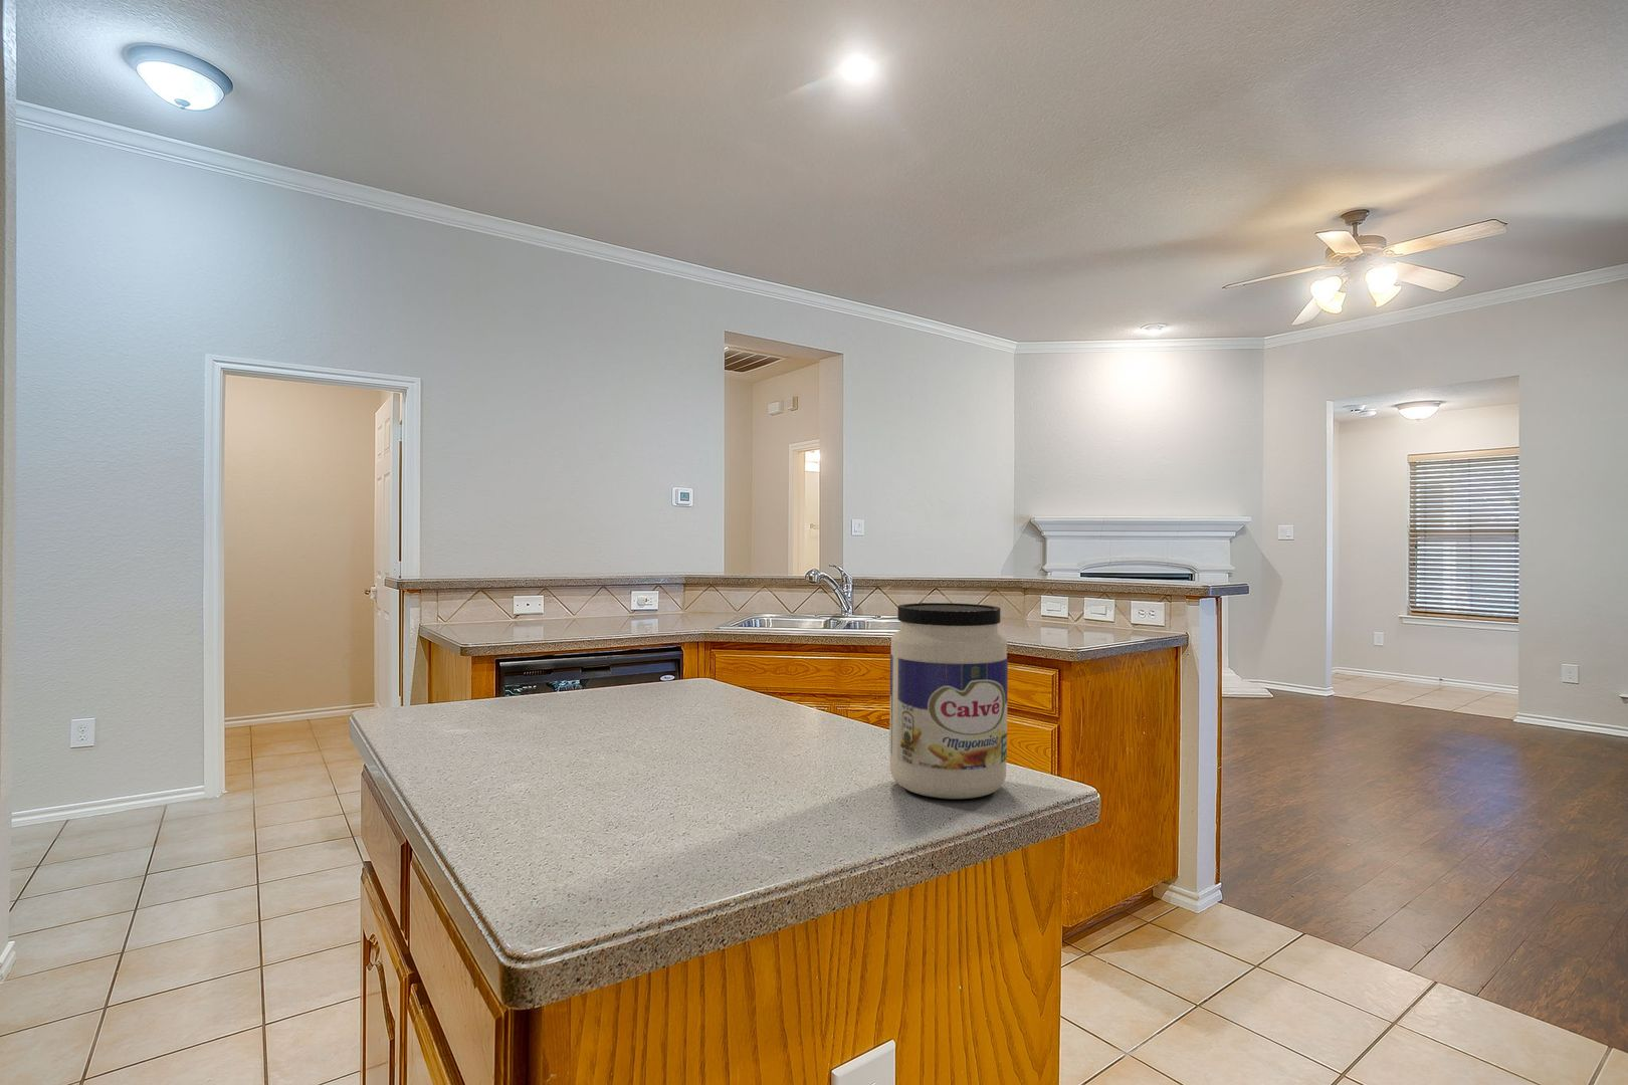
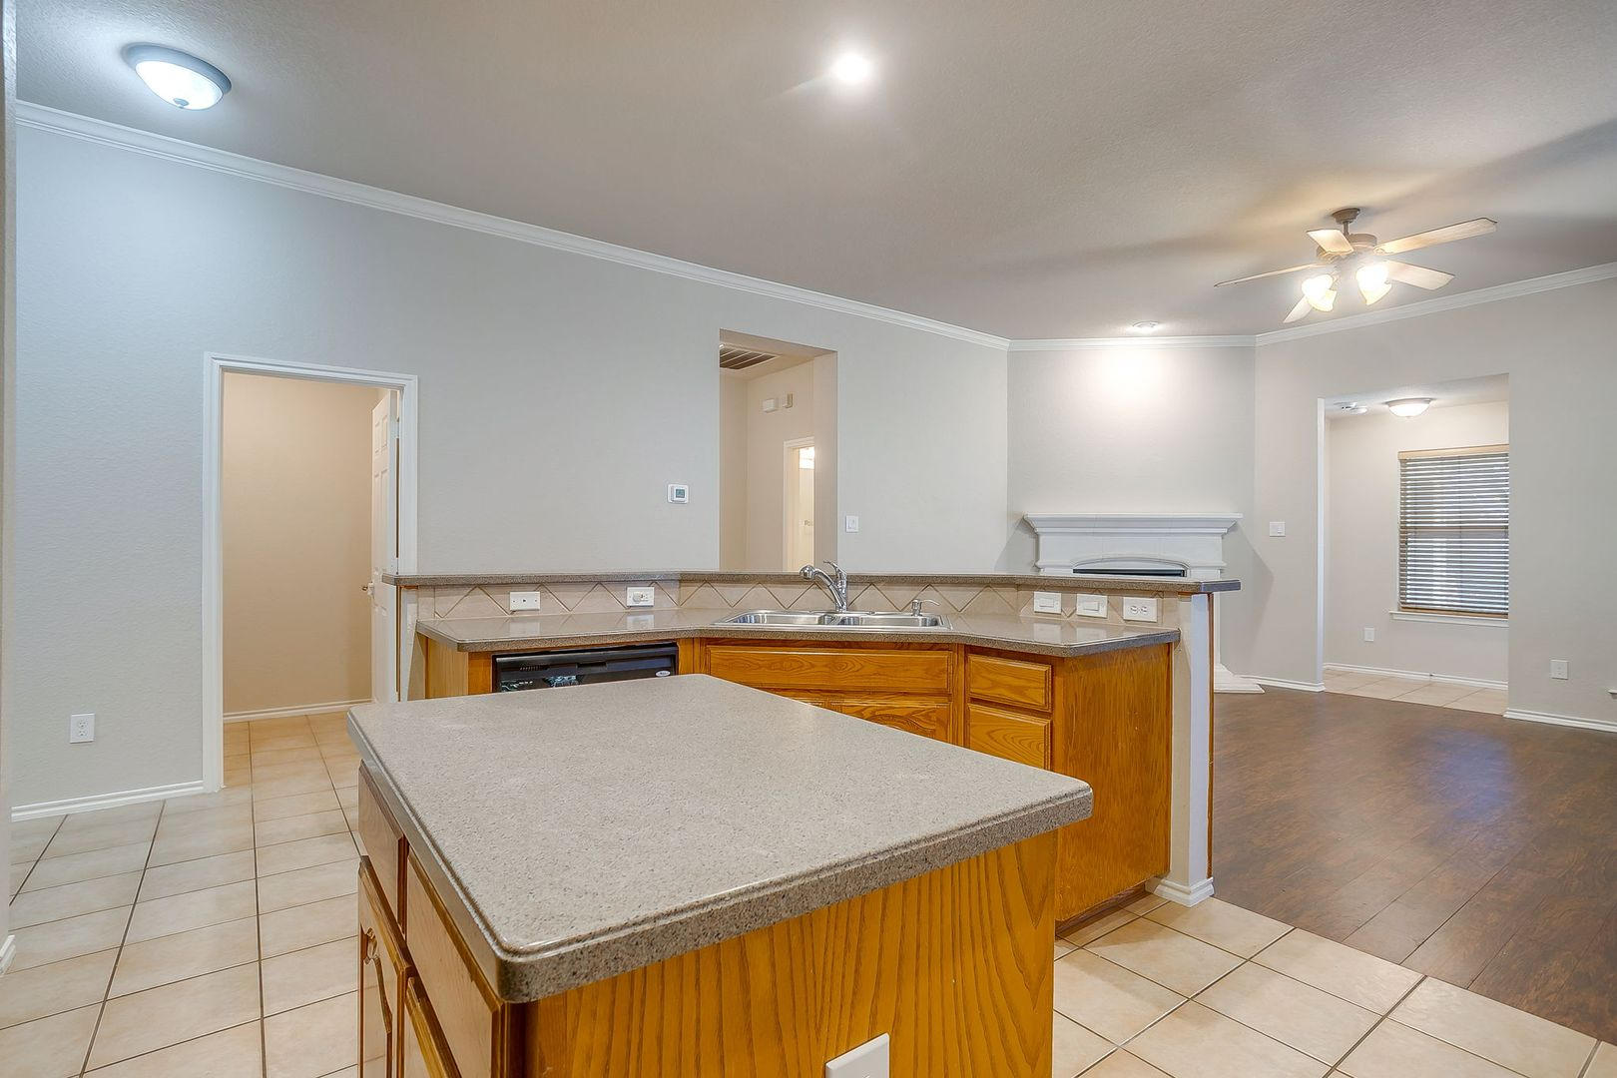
- jar (947, 695)
